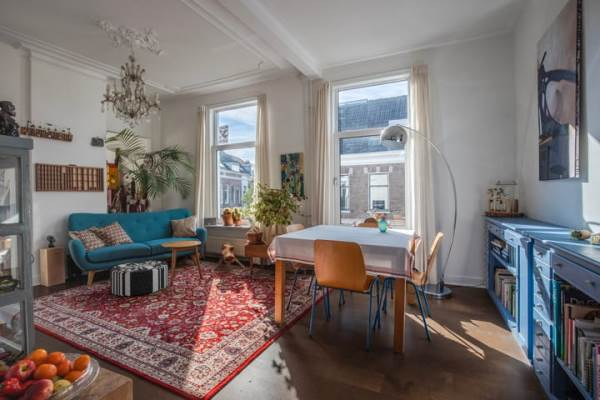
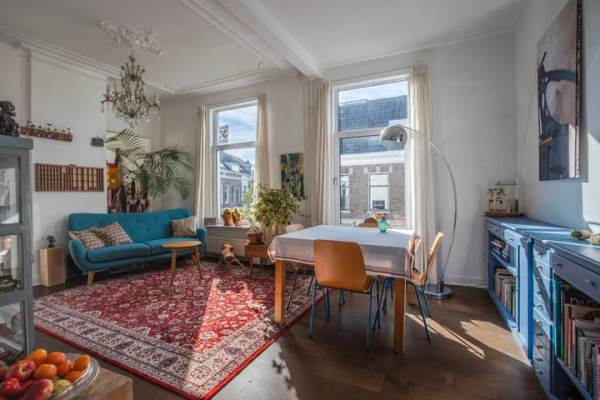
- pouf (140, 277)
